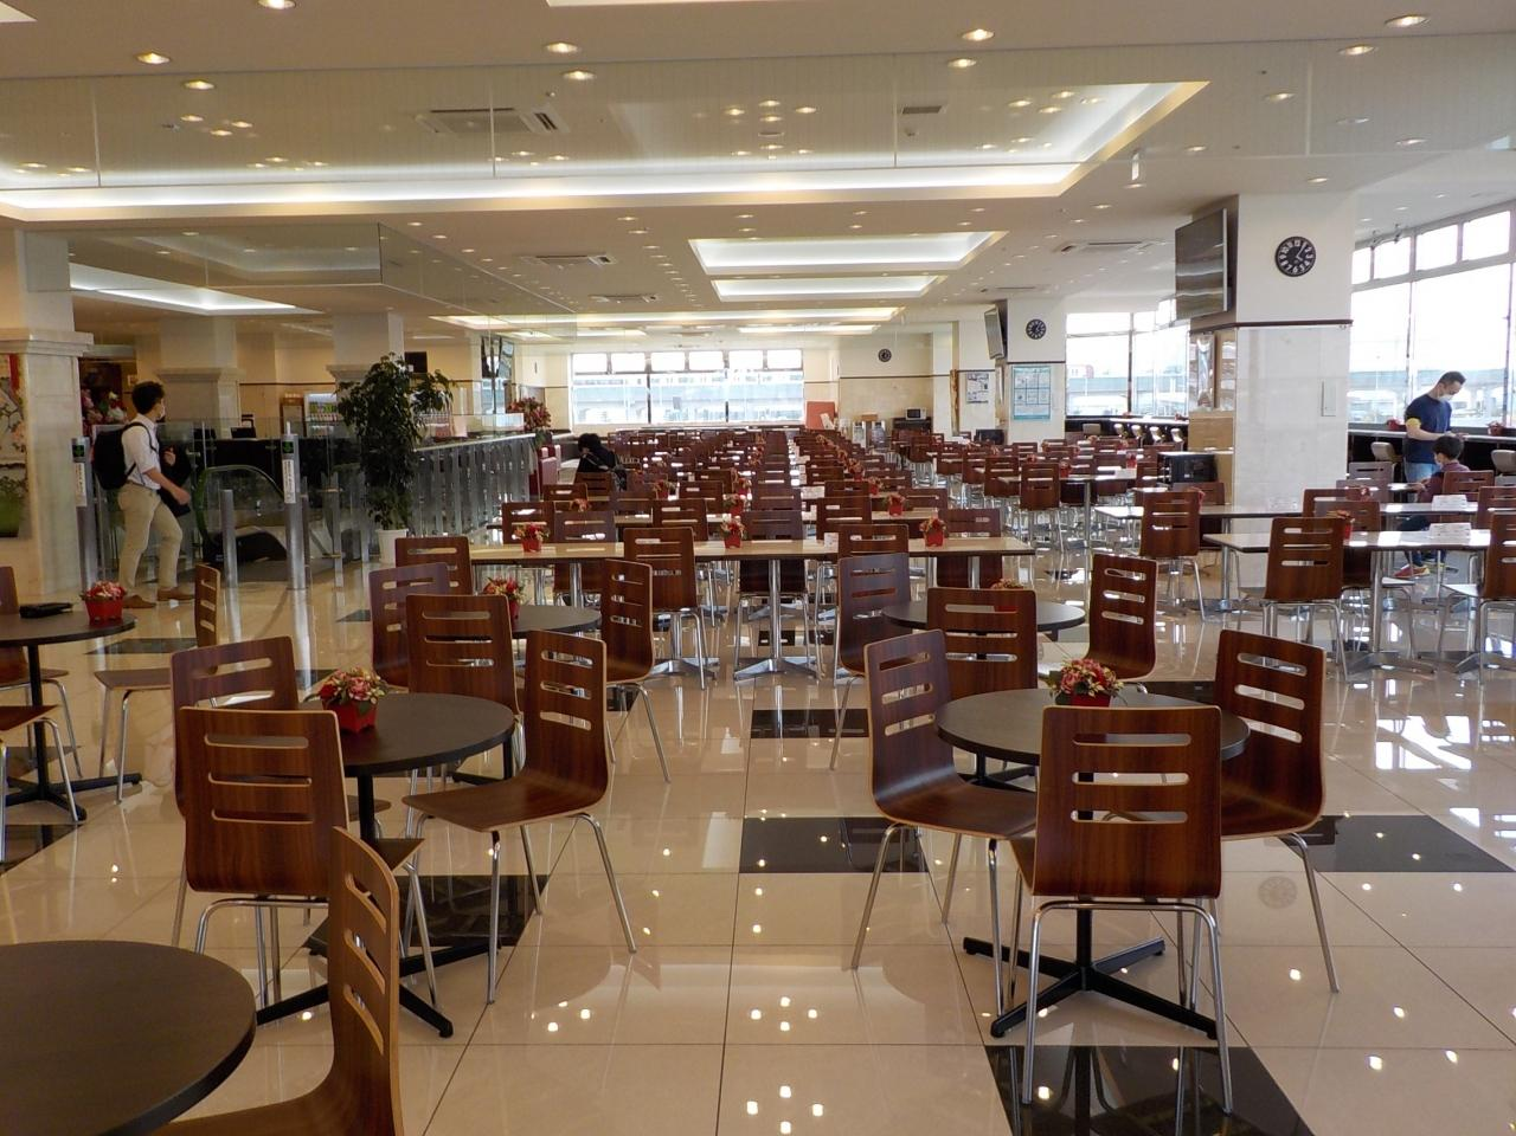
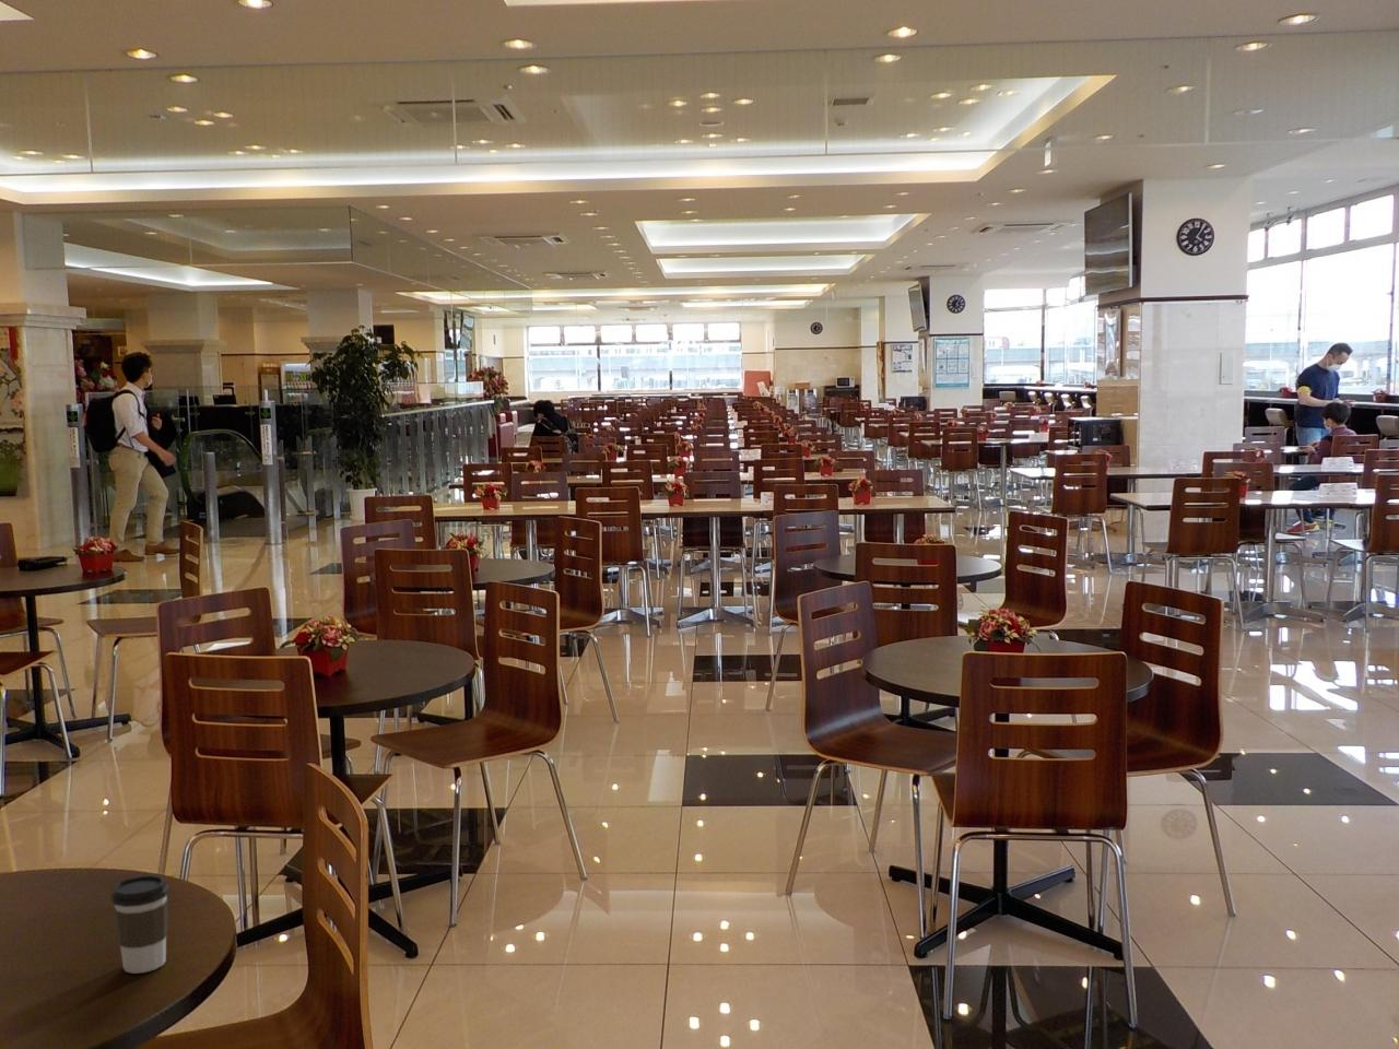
+ coffee cup (142, 924)
